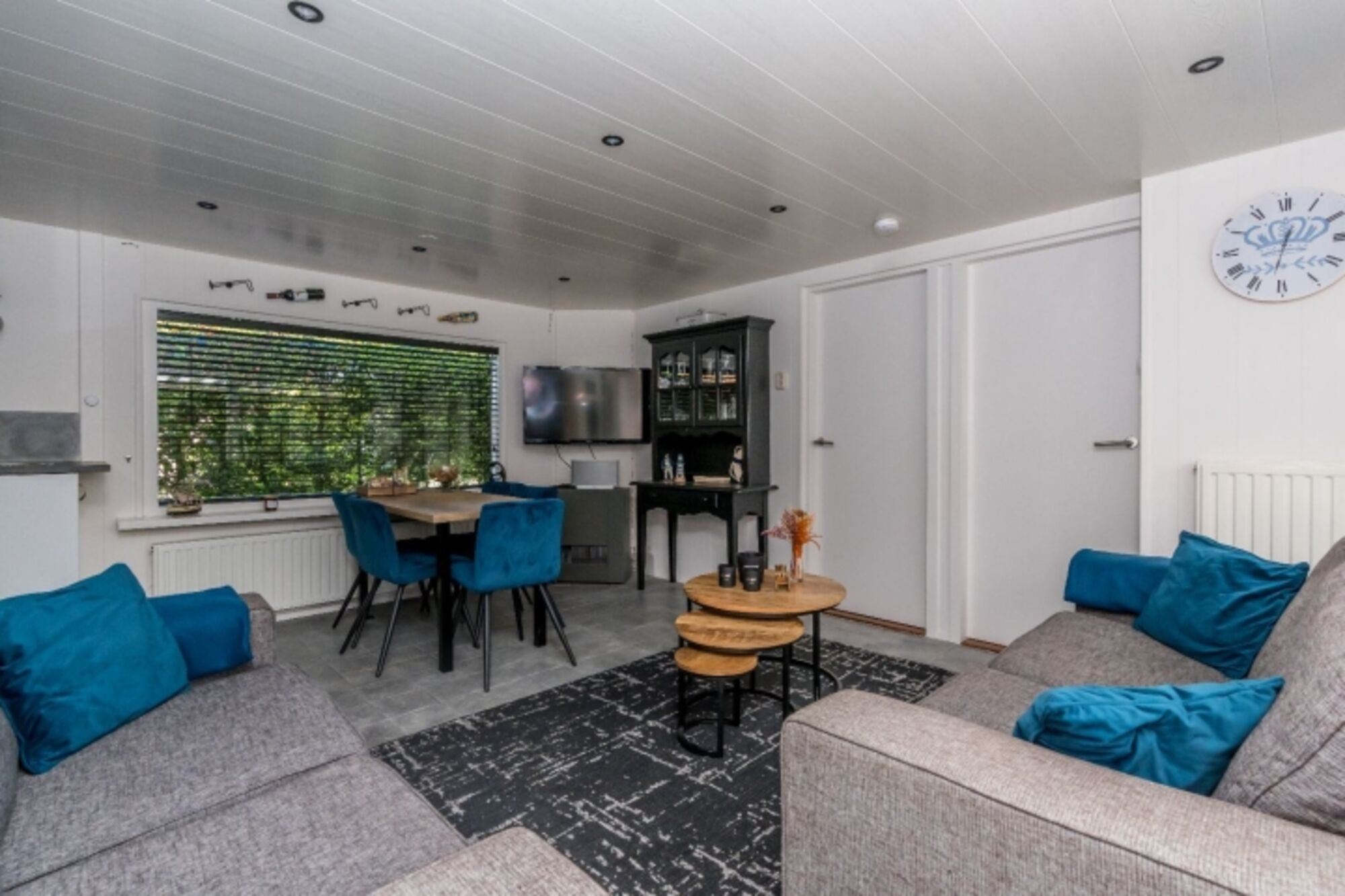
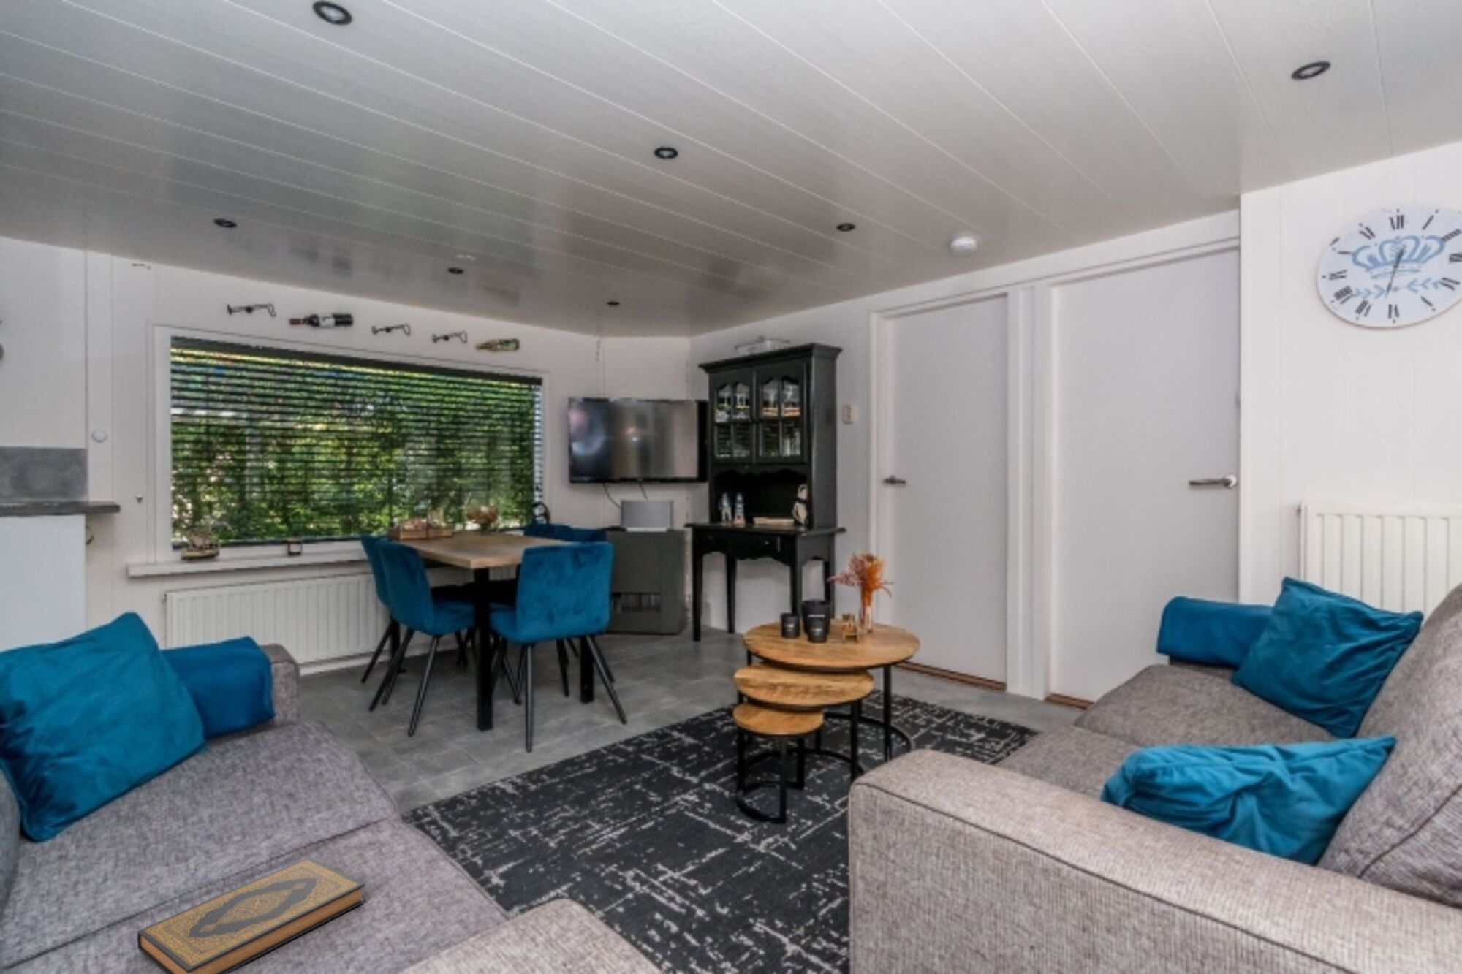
+ hardback book (257, 914)
